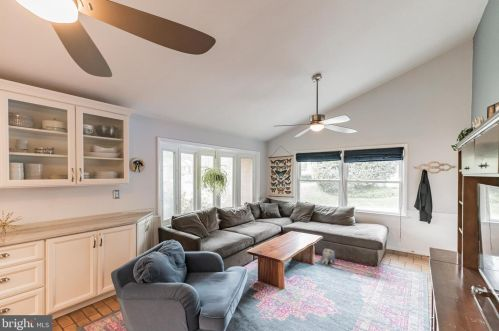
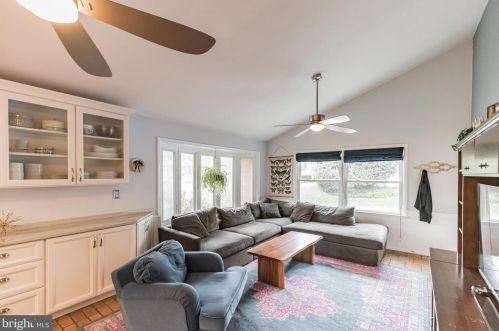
- plush toy (327, 255)
